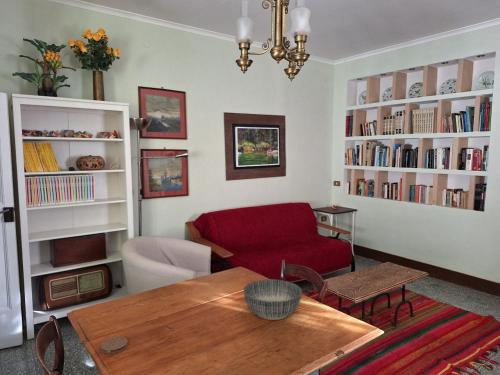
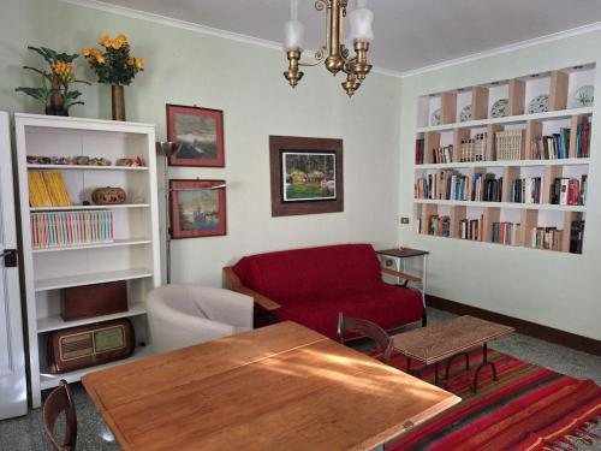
- bowl (272, 300)
- coaster (114, 344)
